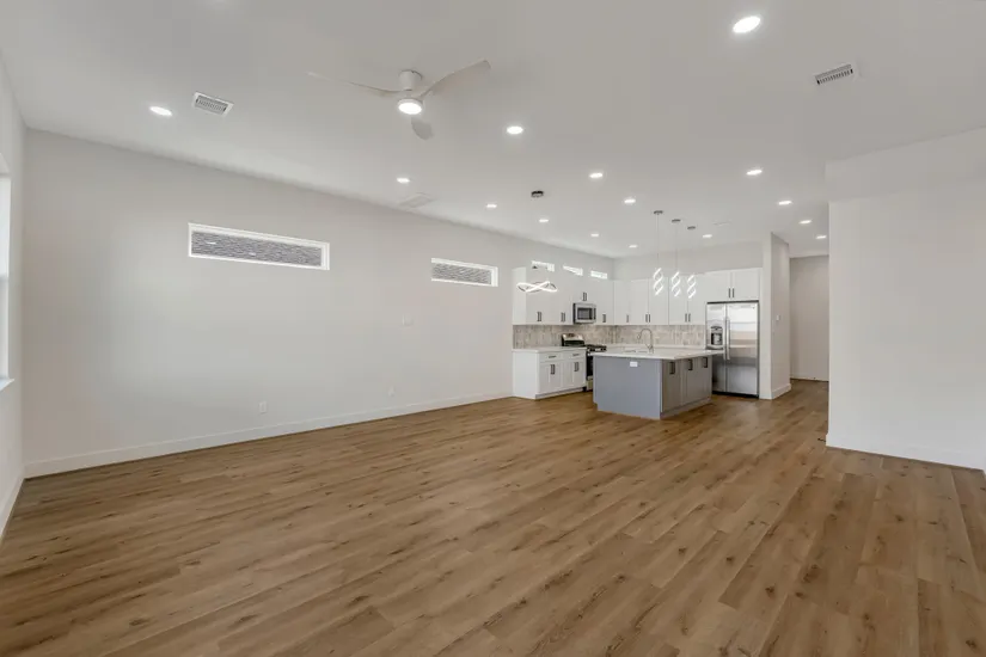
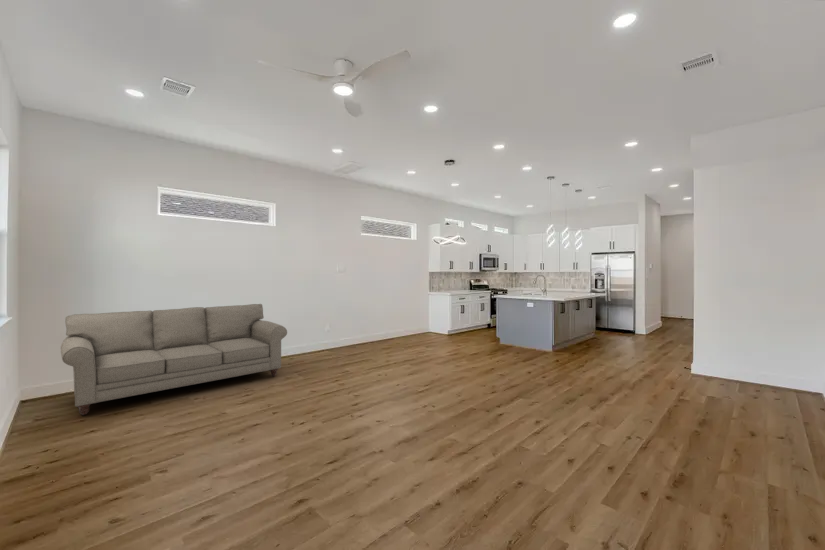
+ sofa (185, 347)
